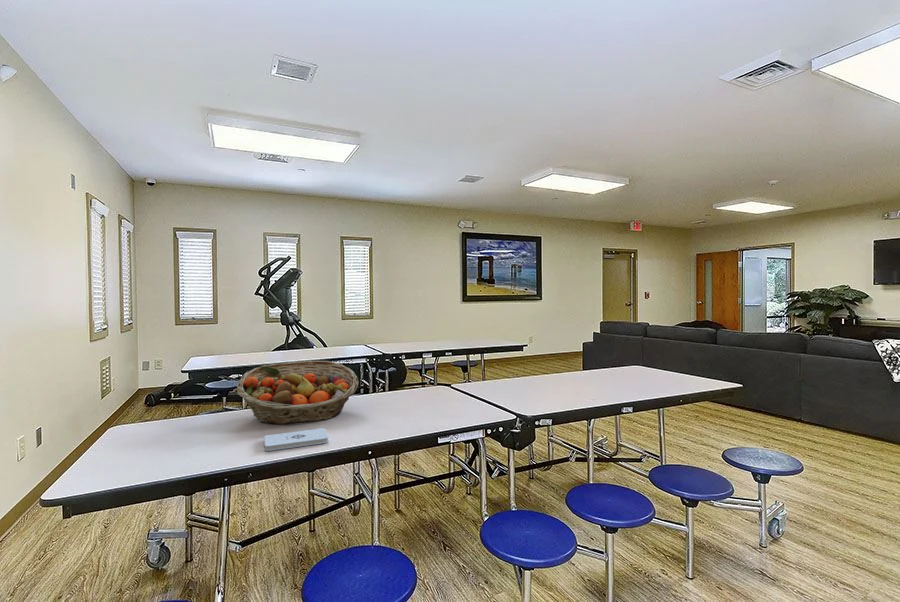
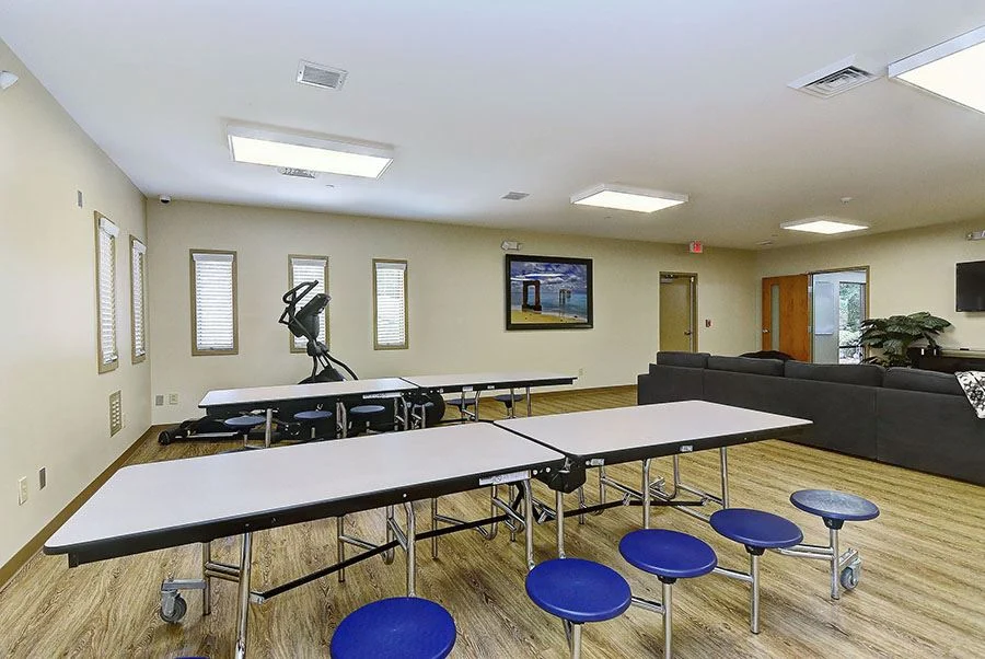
- fruit basket (300, 390)
- notepad (296, 439)
